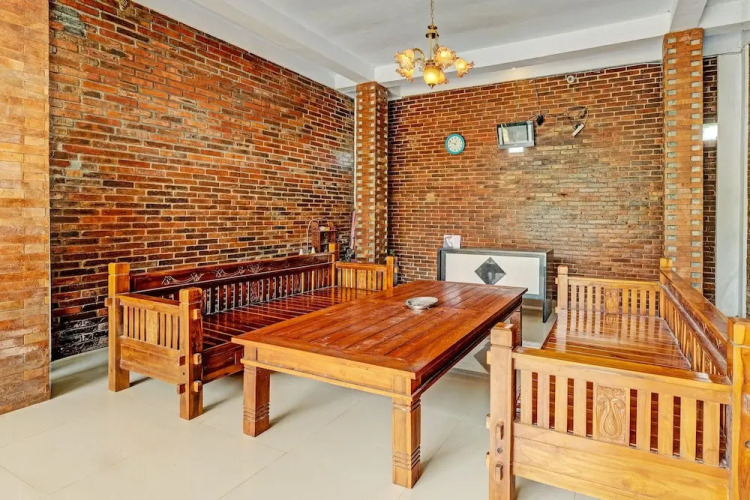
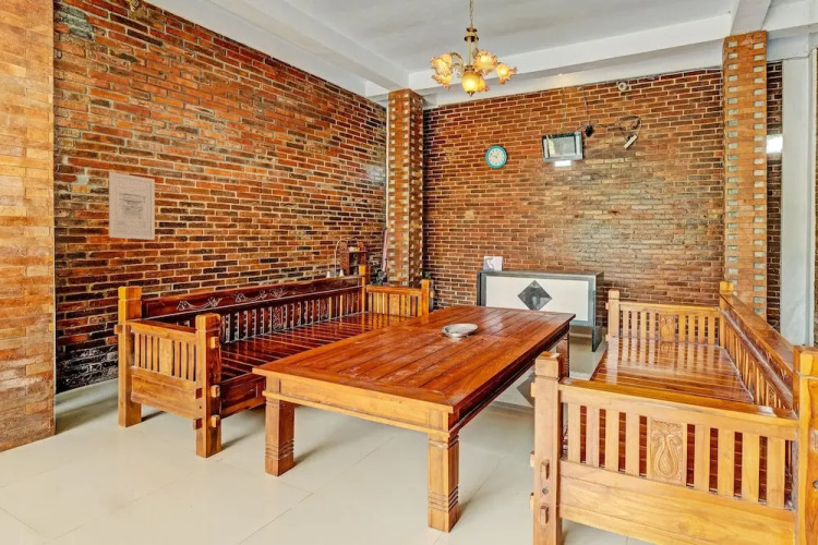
+ wall art (132, 207)
